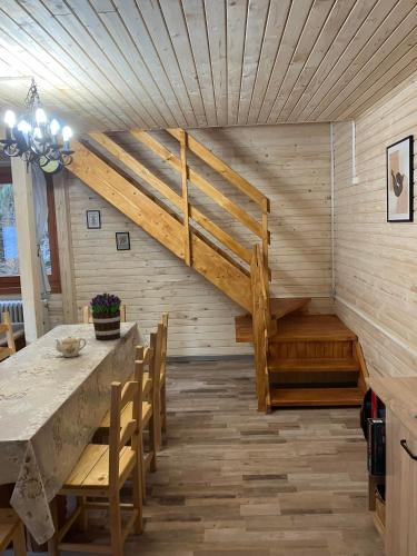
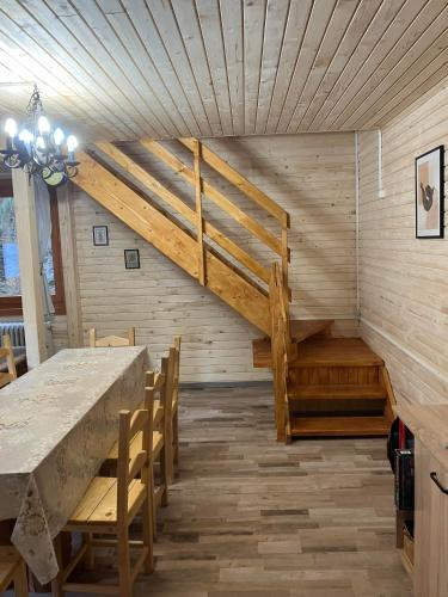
- teapot (70, 345)
- bouquet (107, 315)
